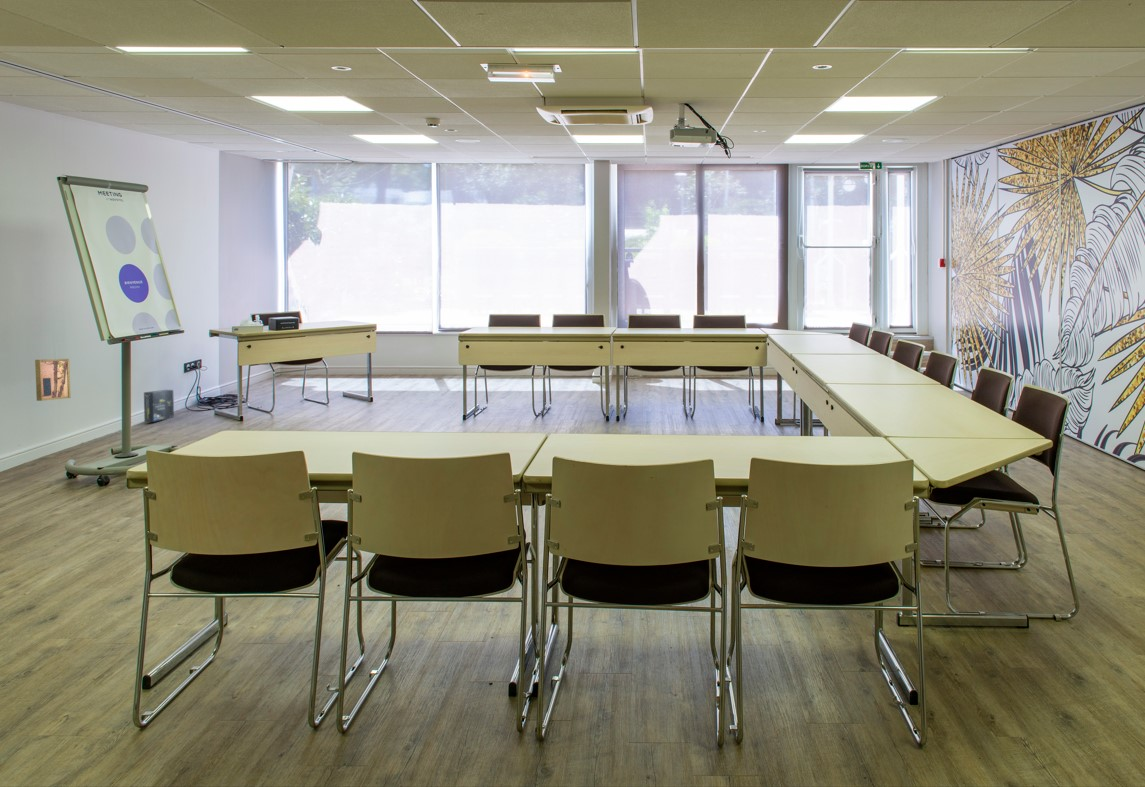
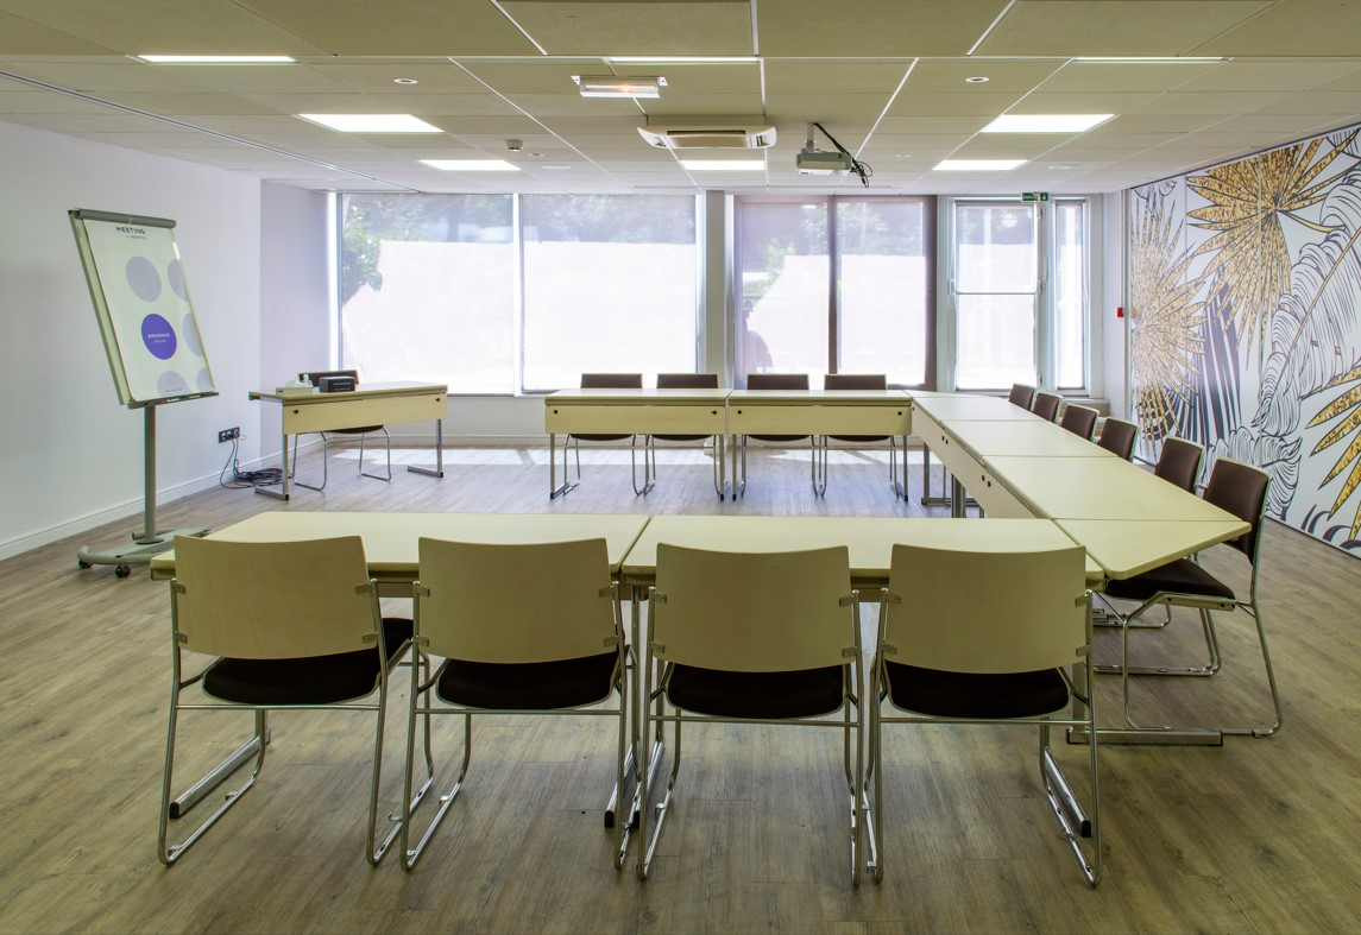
- wall art (53, 379)
- box (159, 405)
